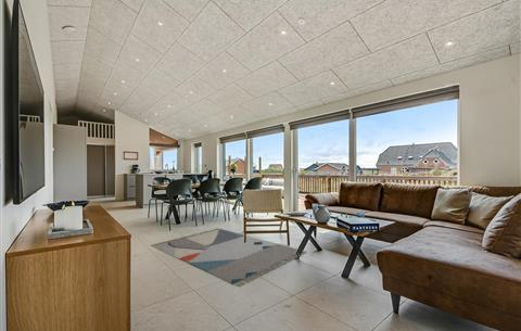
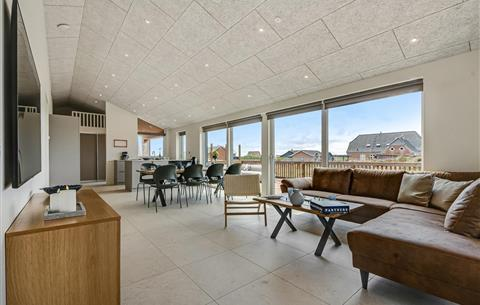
- rug (225, 247)
